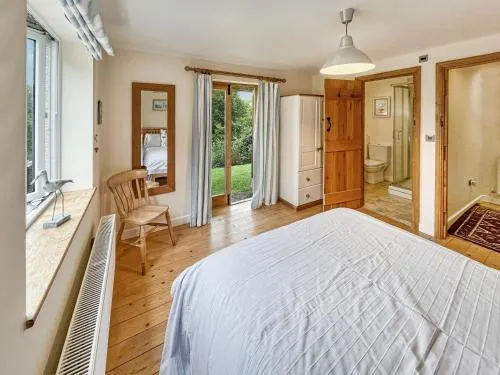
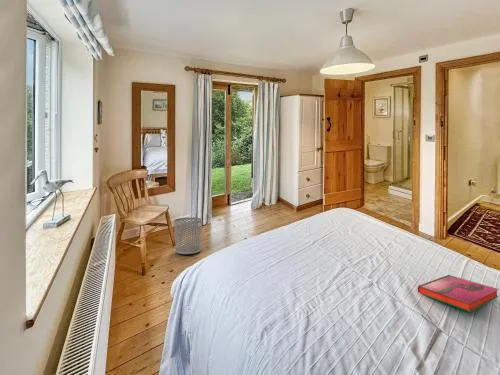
+ hardback book (457, 290)
+ waste bin (188, 235)
